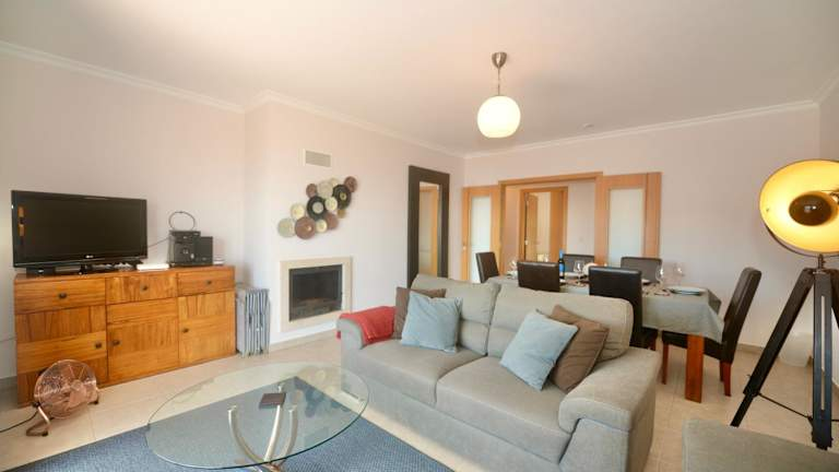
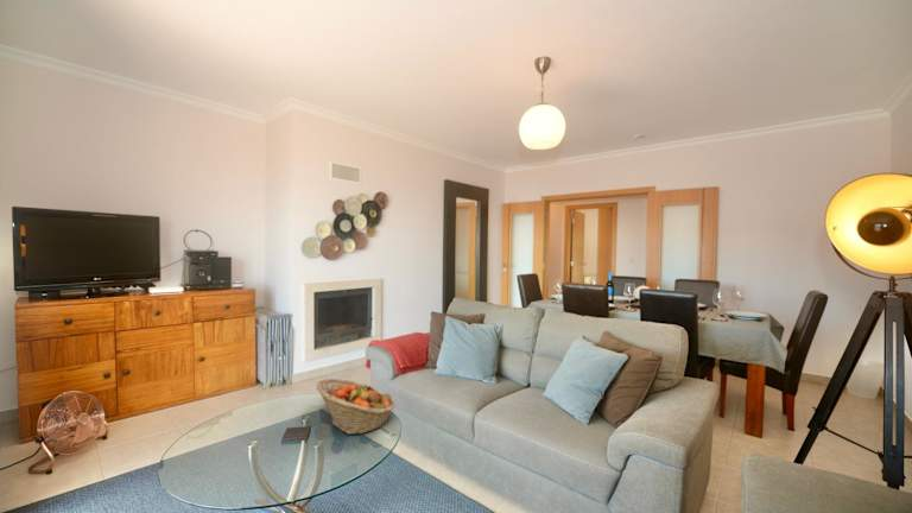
+ fruit basket (355, 401)
